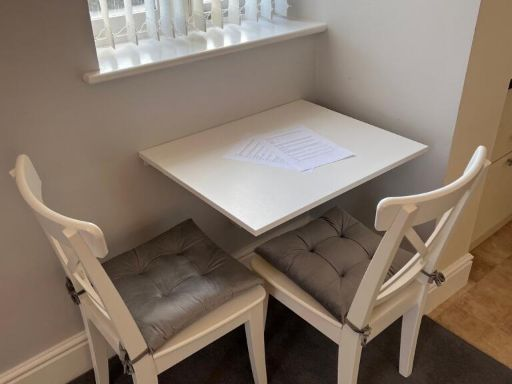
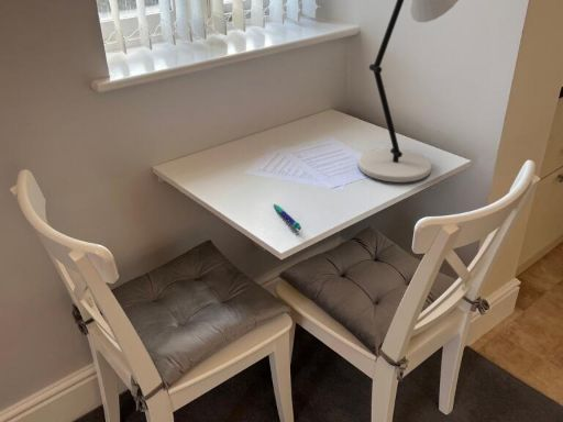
+ desk lamp (380, 71)
+ pen (286, 214)
